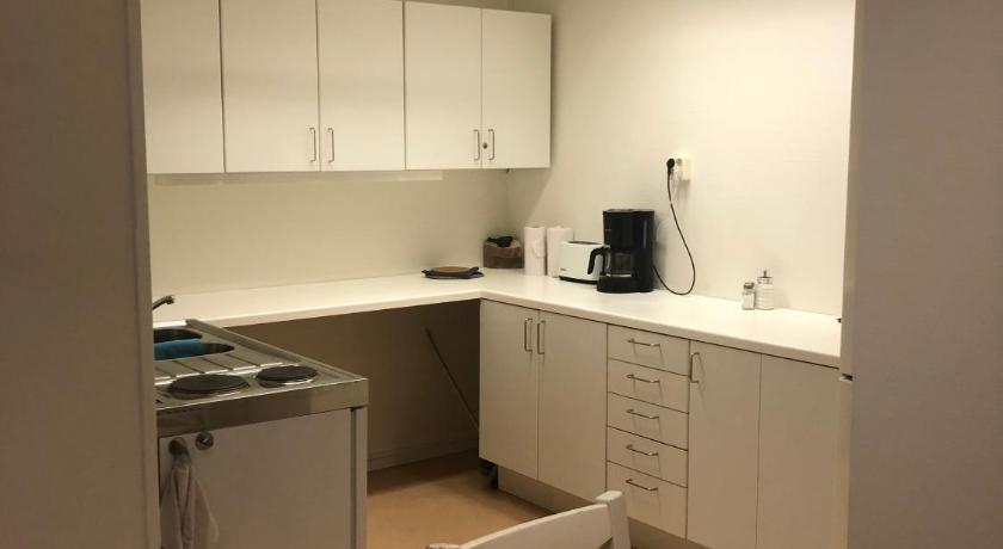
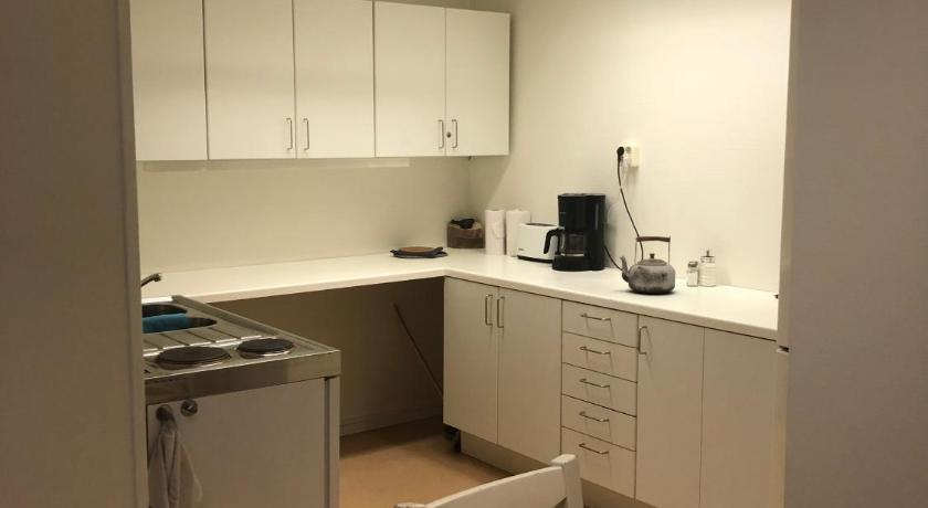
+ kettle (646, 263)
